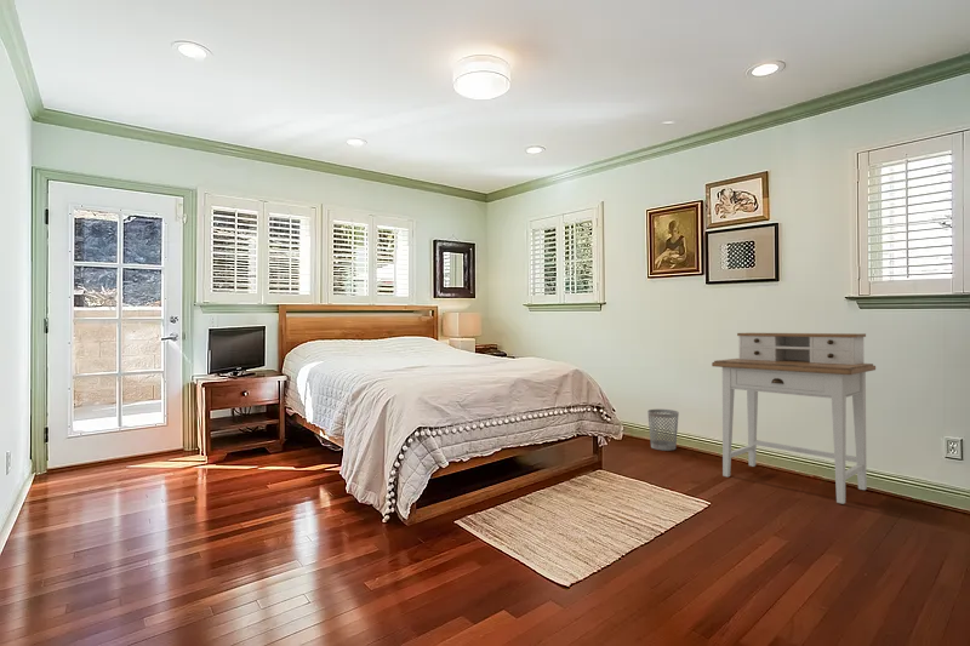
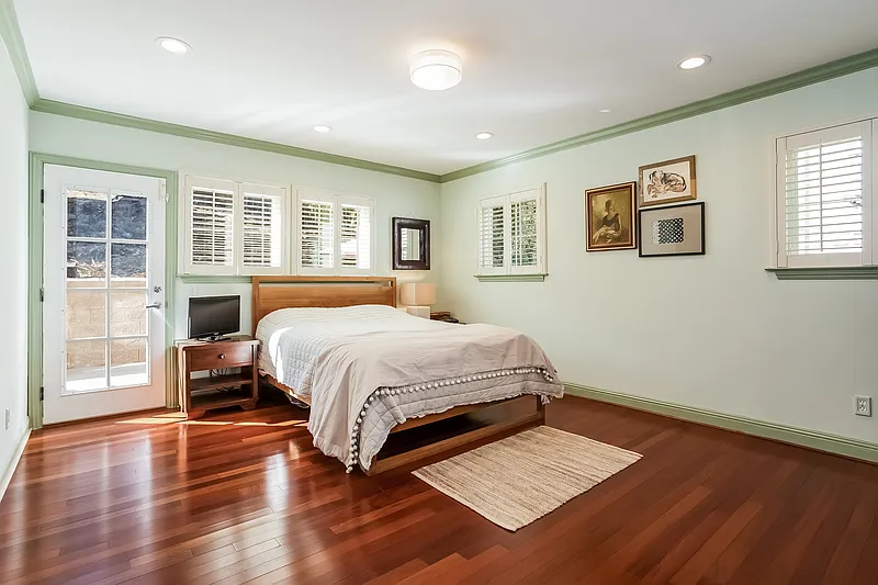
- desk (792, 394)
- wastebasket (663, 429)
